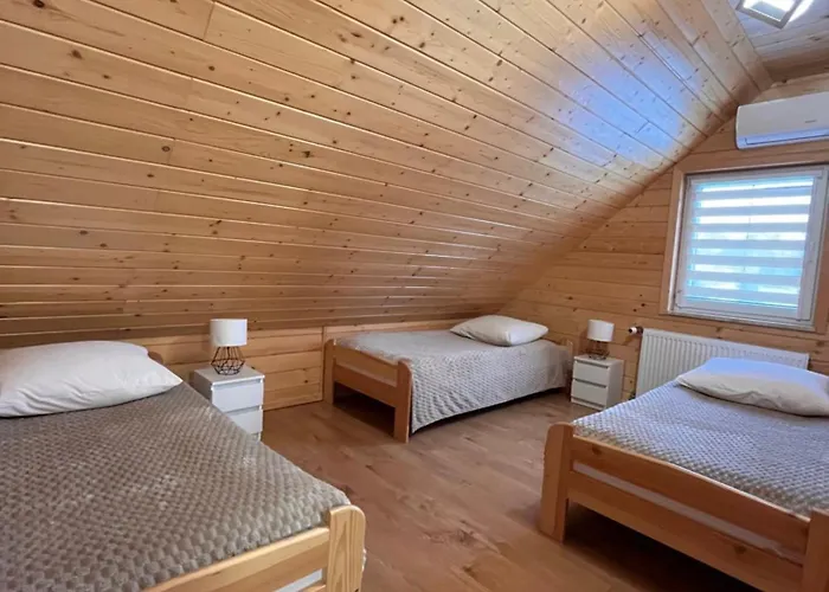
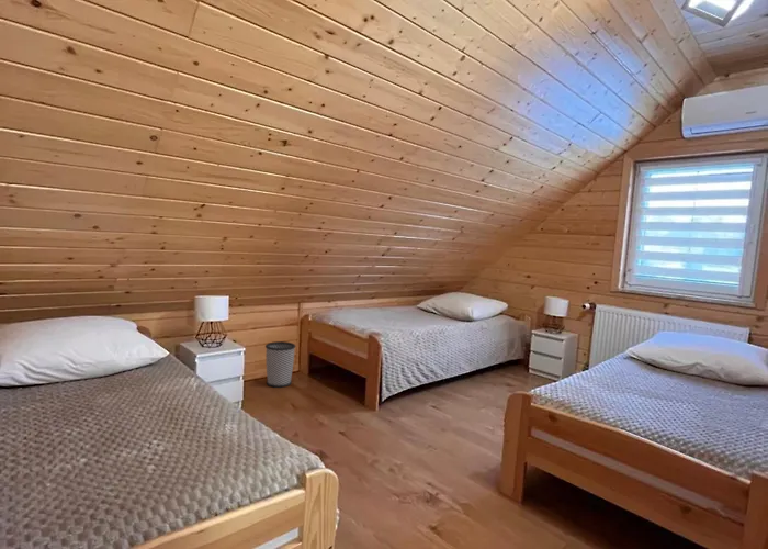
+ wastebasket (280, 363)
